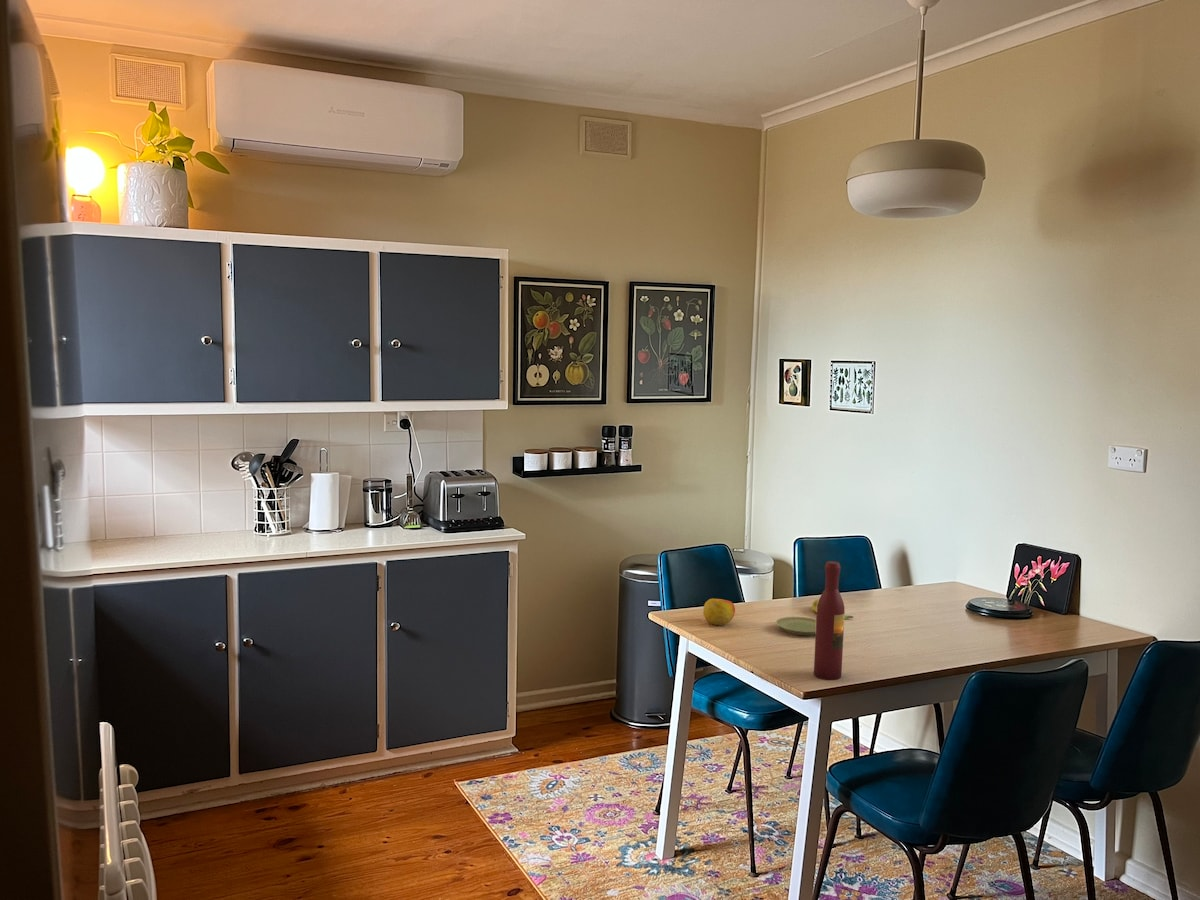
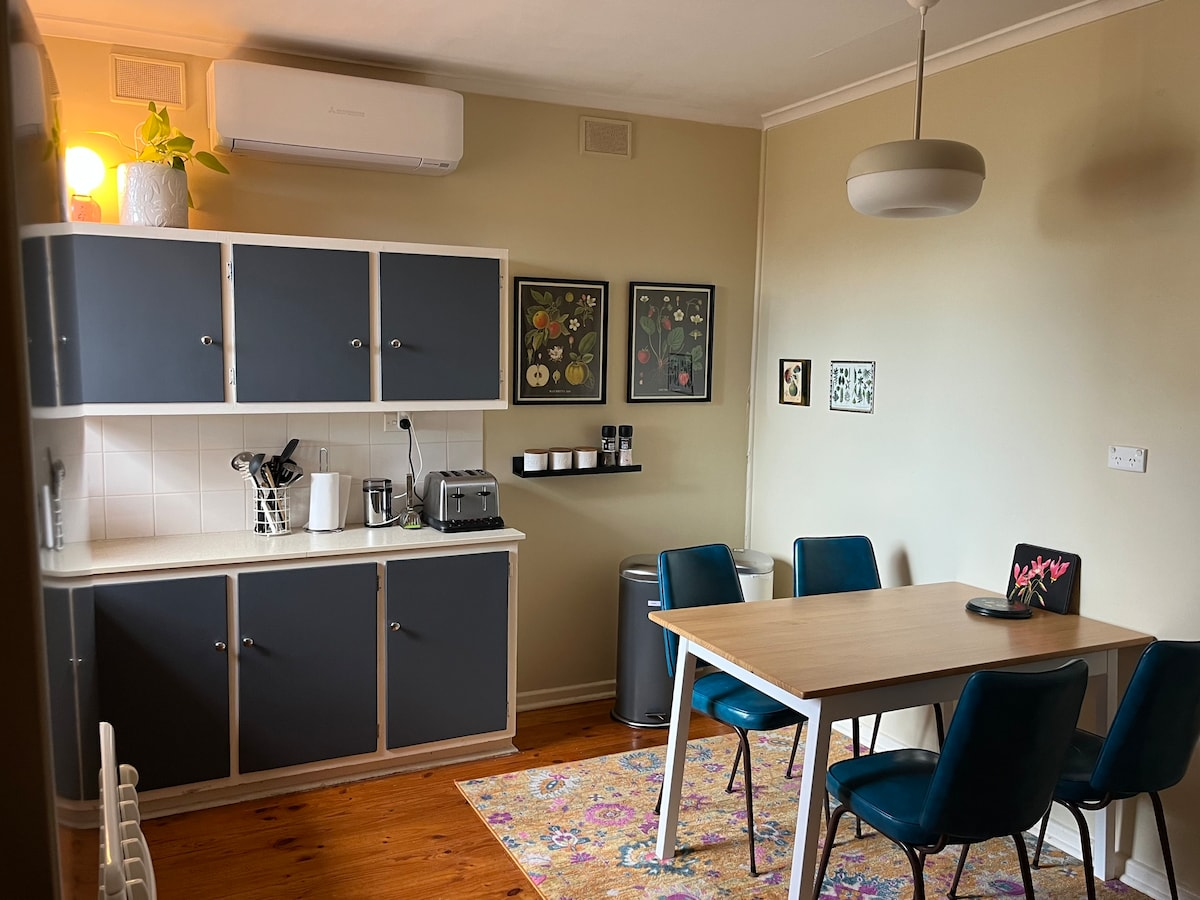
- plate (801, 627)
- wine bottle (830, 619)
- apple (718, 610)
- banana (816, 608)
